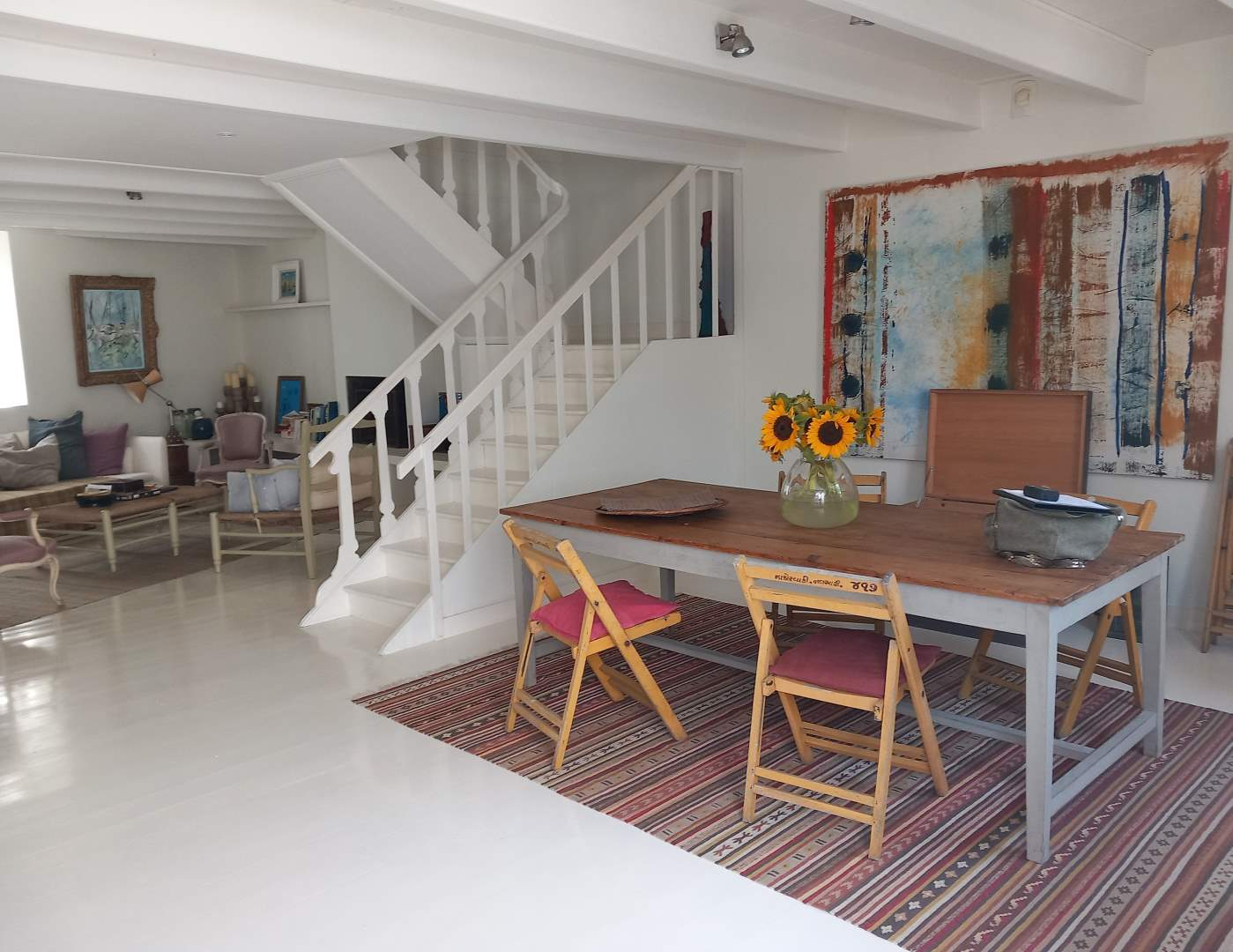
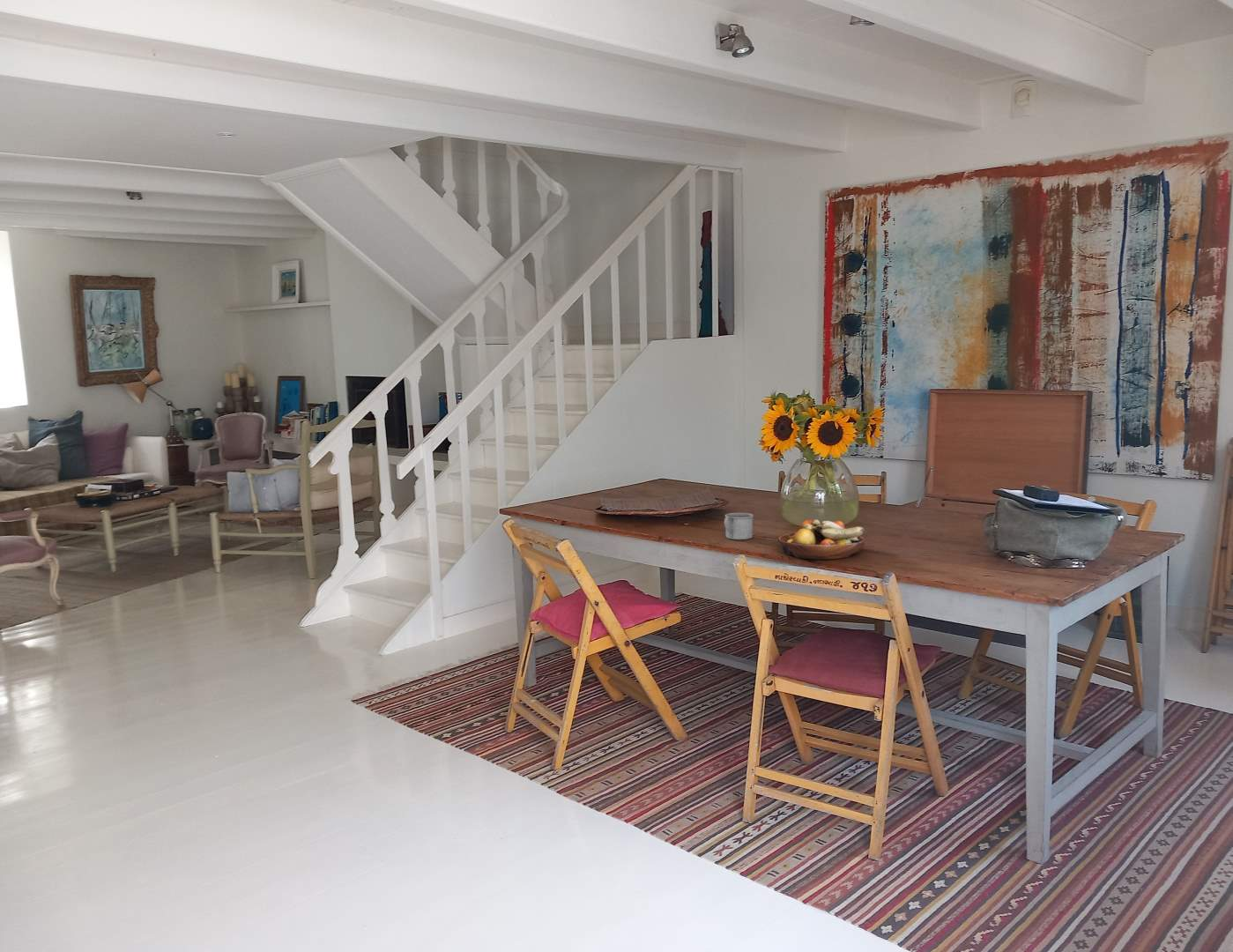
+ fruit bowl (821, 535)
+ mug (738, 525)
